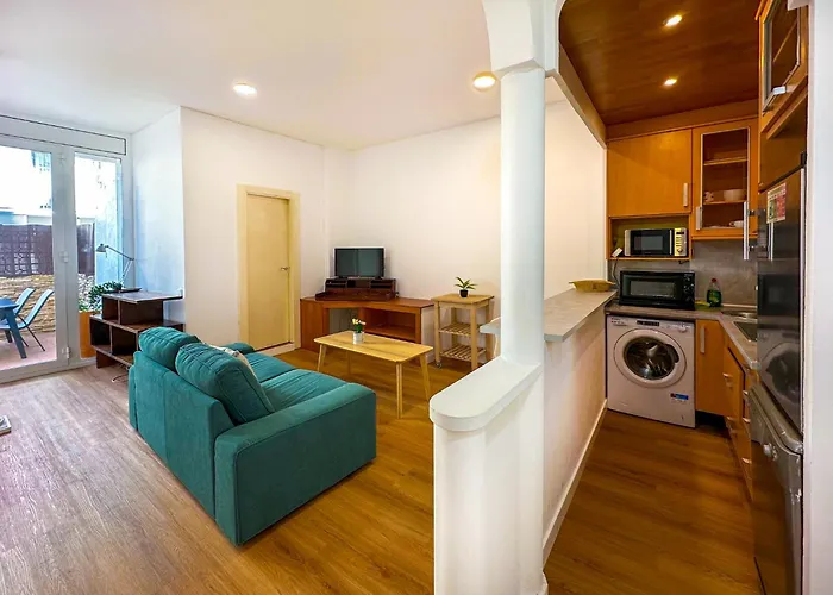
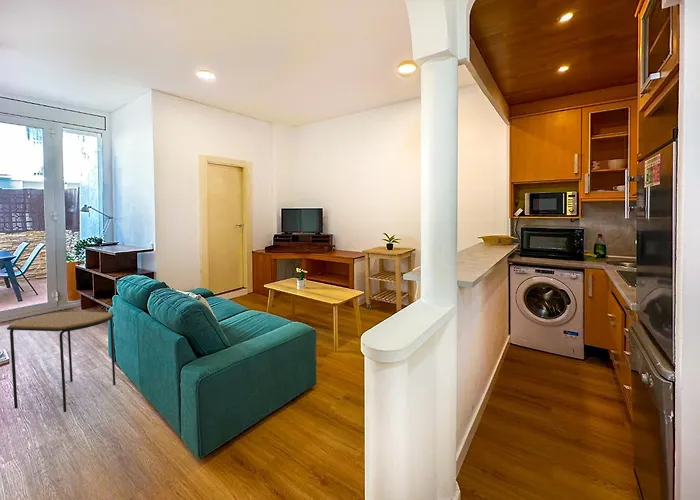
+ side table (63, 357)
